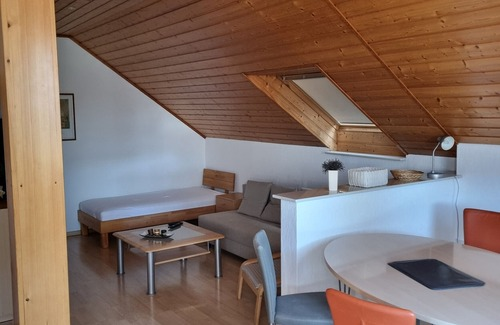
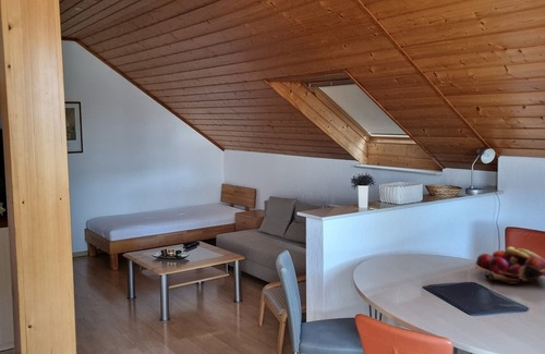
+ fruit basket (512, 264)
